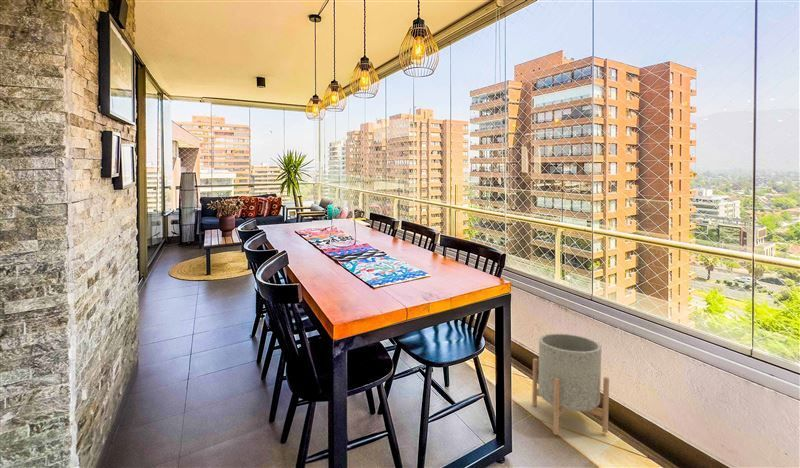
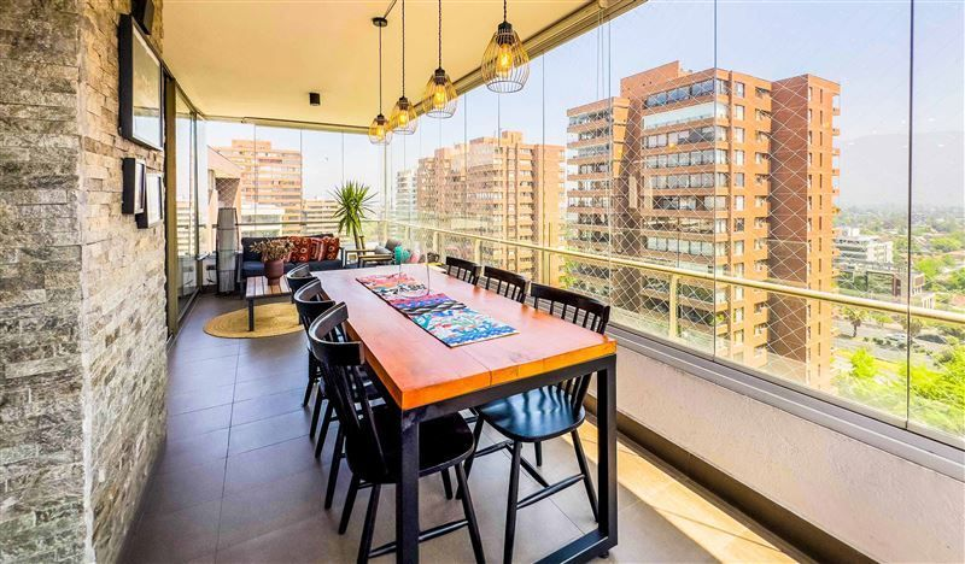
- planter (568, 380)
